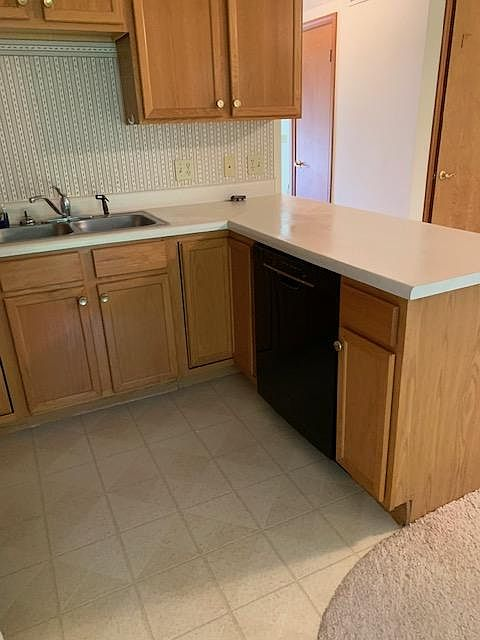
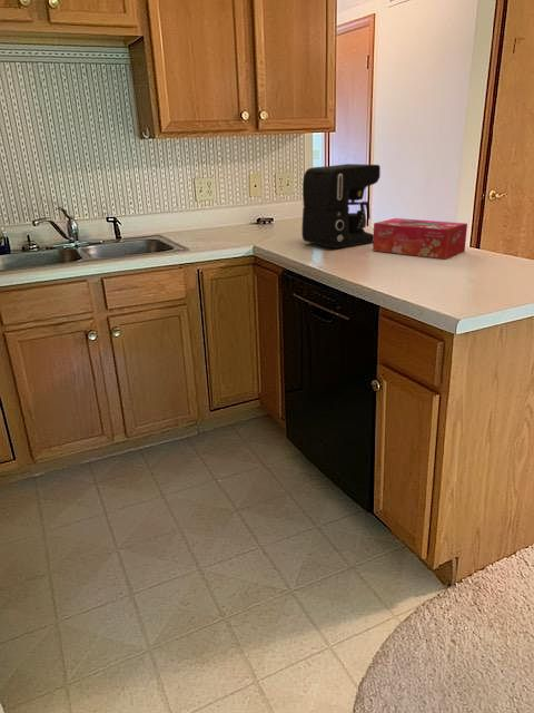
+ coffee maker (344, 205)
+ tissue box (418, 237)
